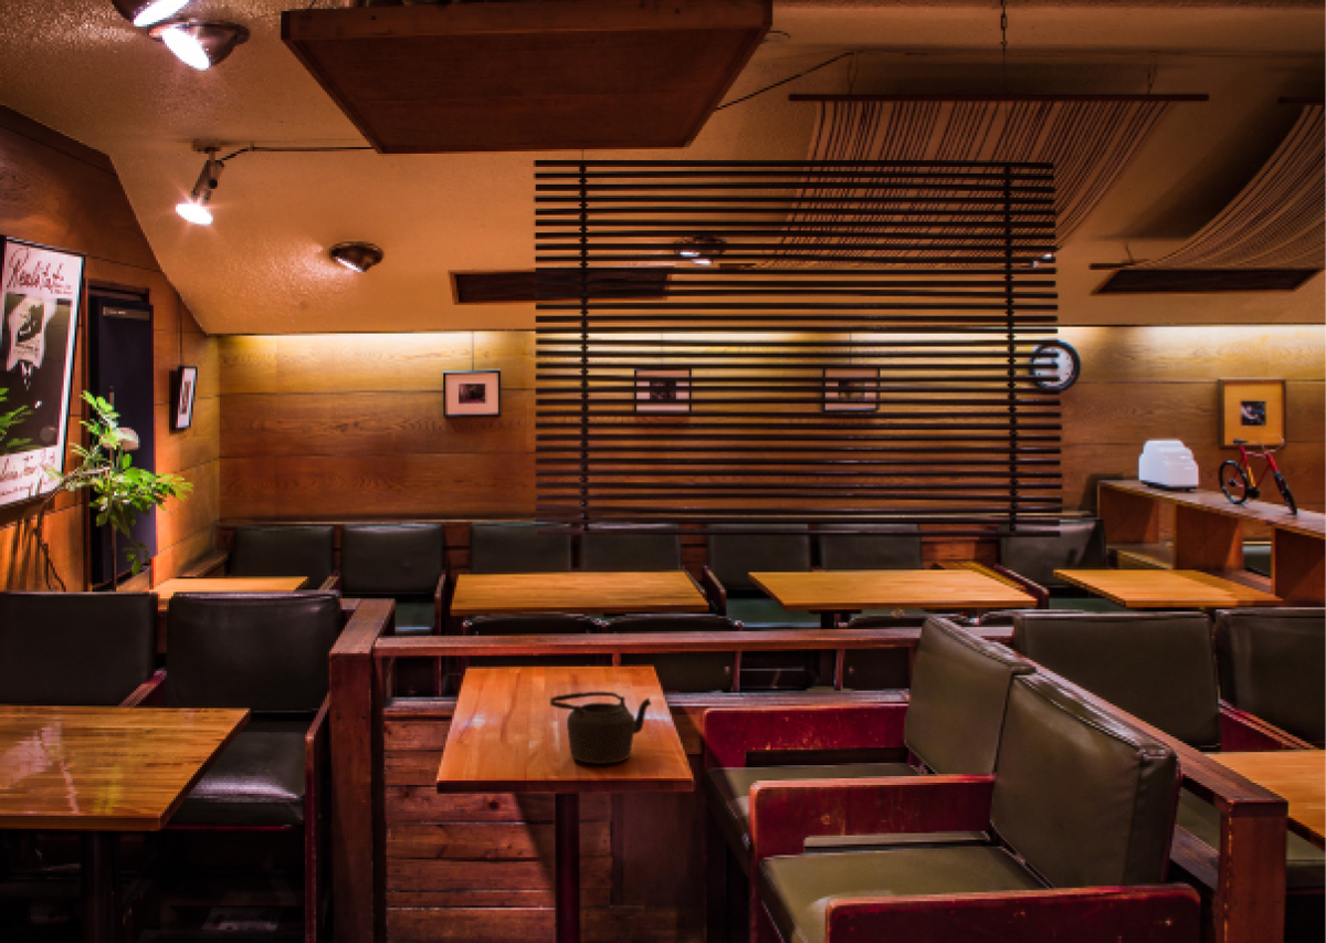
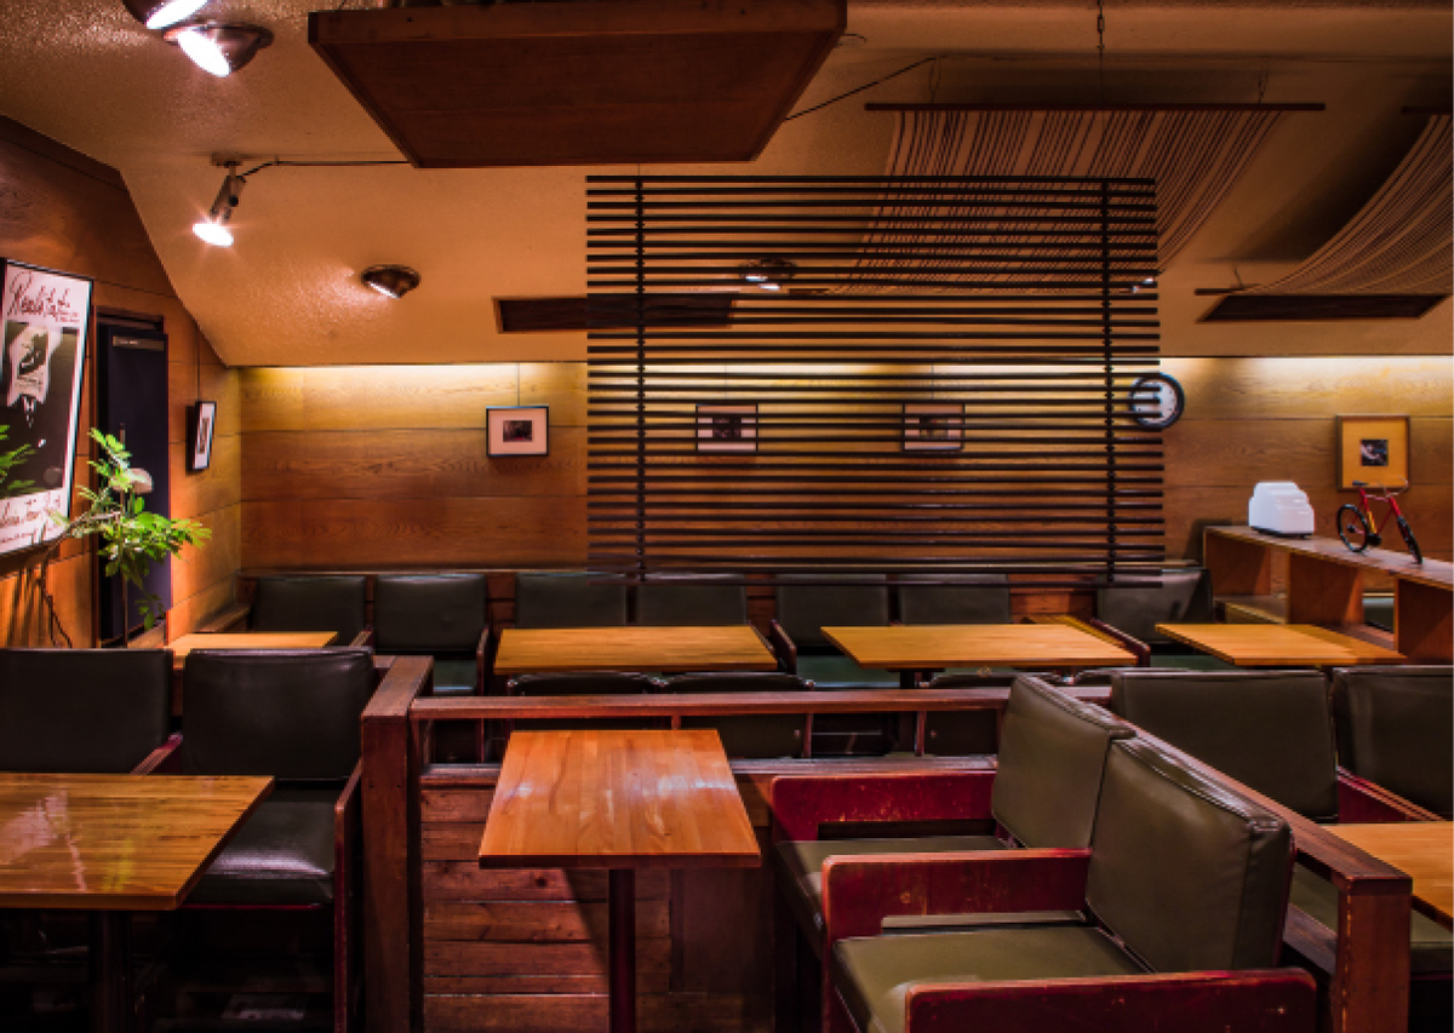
- teapot (603, 725)
